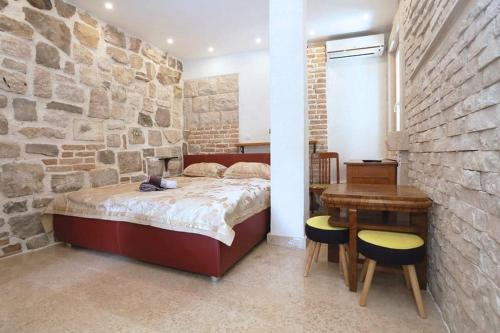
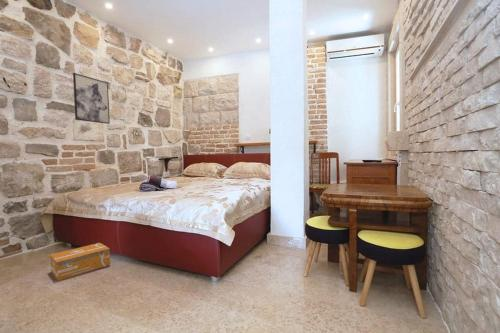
+ wall art (92, 100)
+ shoe box (81, 259)
